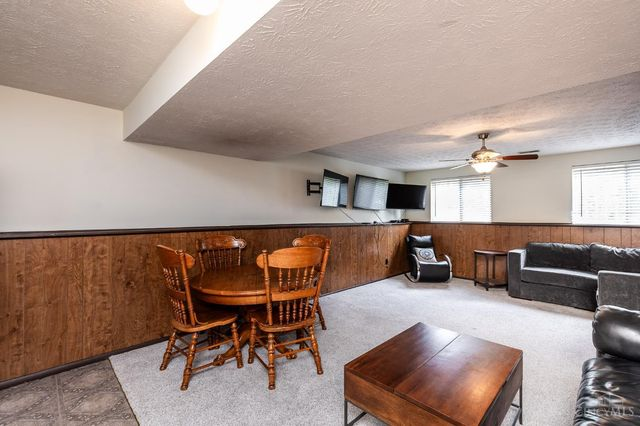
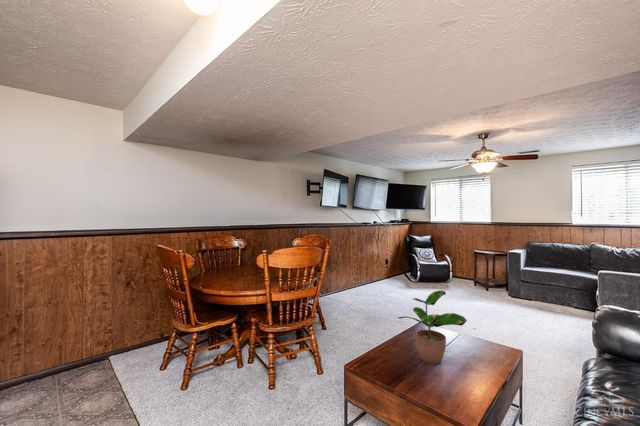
+ potted plant (429, 326)
